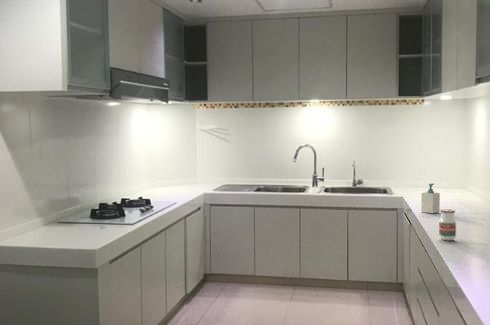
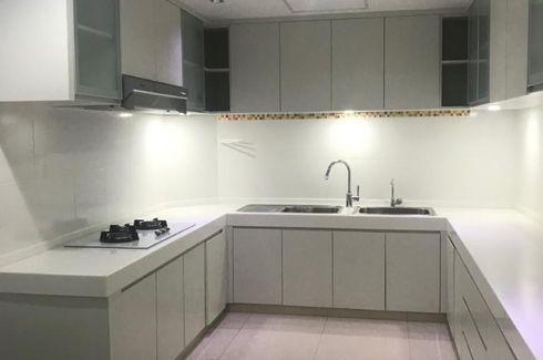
- soap bottle (430, 197)
- jar (447, 224)
